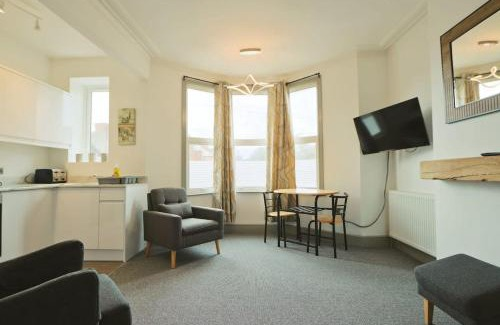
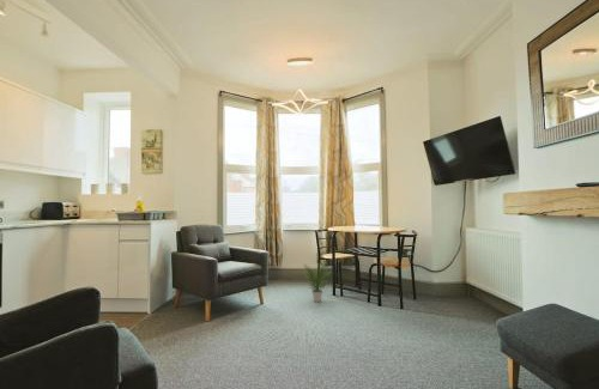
+ potted plant (316, 281)
